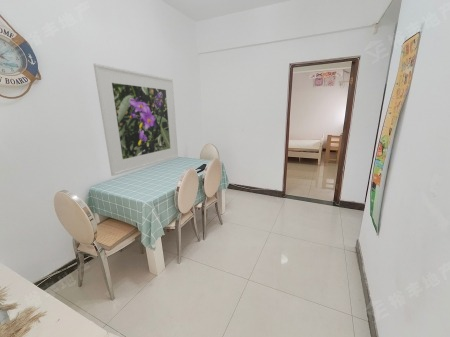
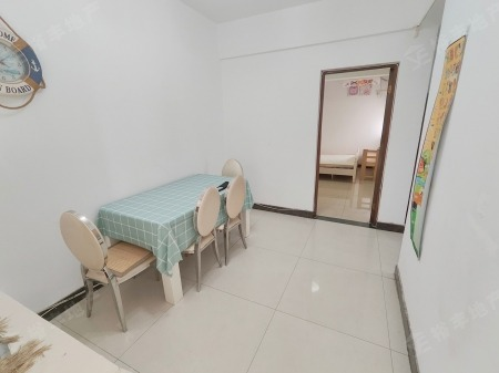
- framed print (145, 121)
